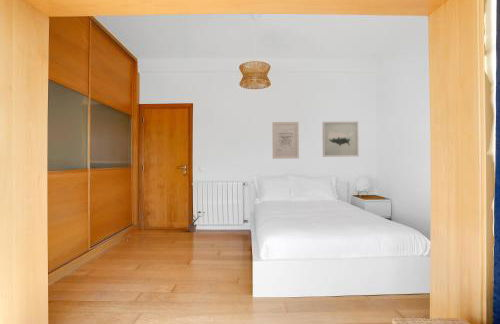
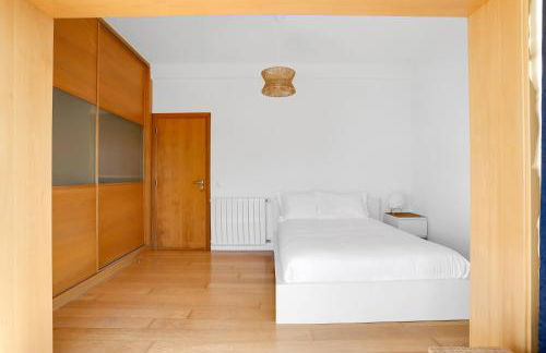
- wall art (340, 139)
- potted plant (193, 219)
- wall art (285, 140)
